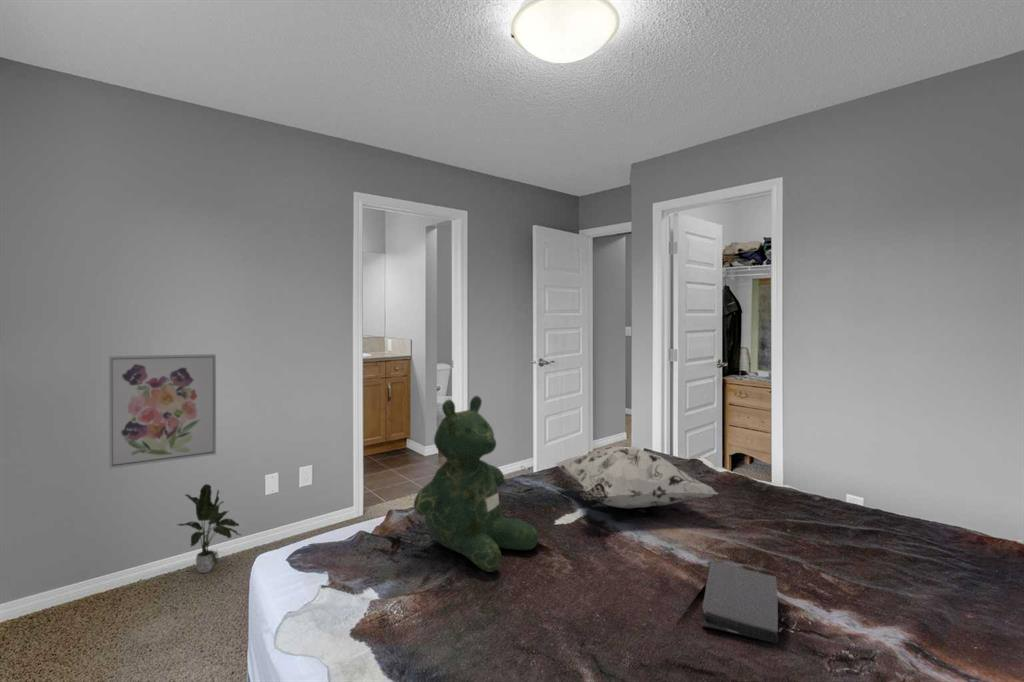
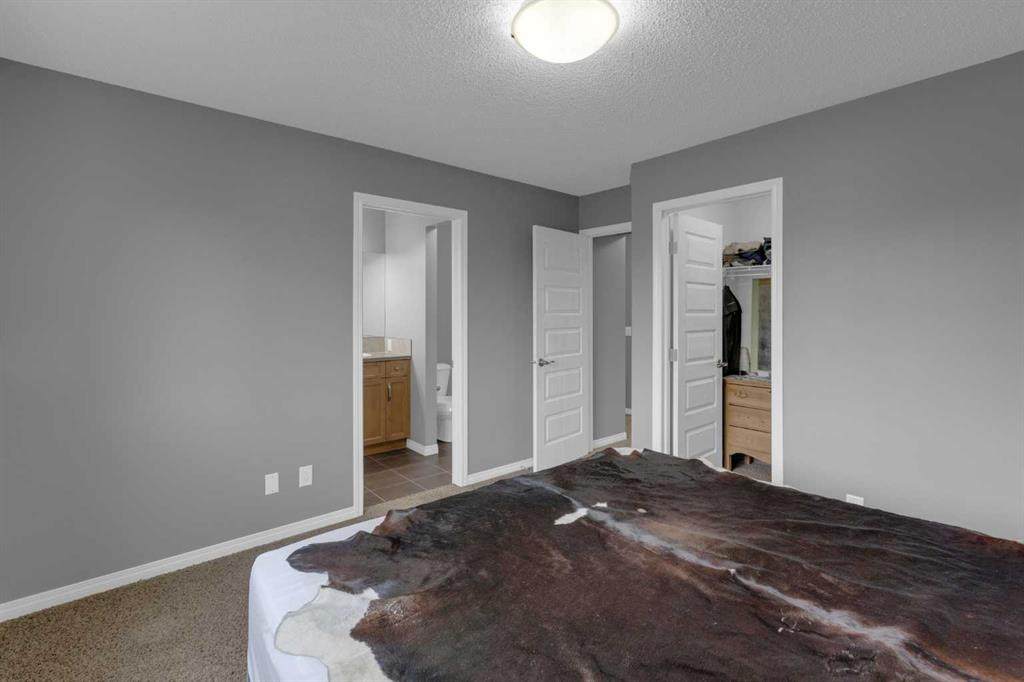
- book (738, 597)
- wall art (165, 407)
- potted plant (209, 529)
- decorative pillow (627, 477)
- teddy bear (479, 474)
